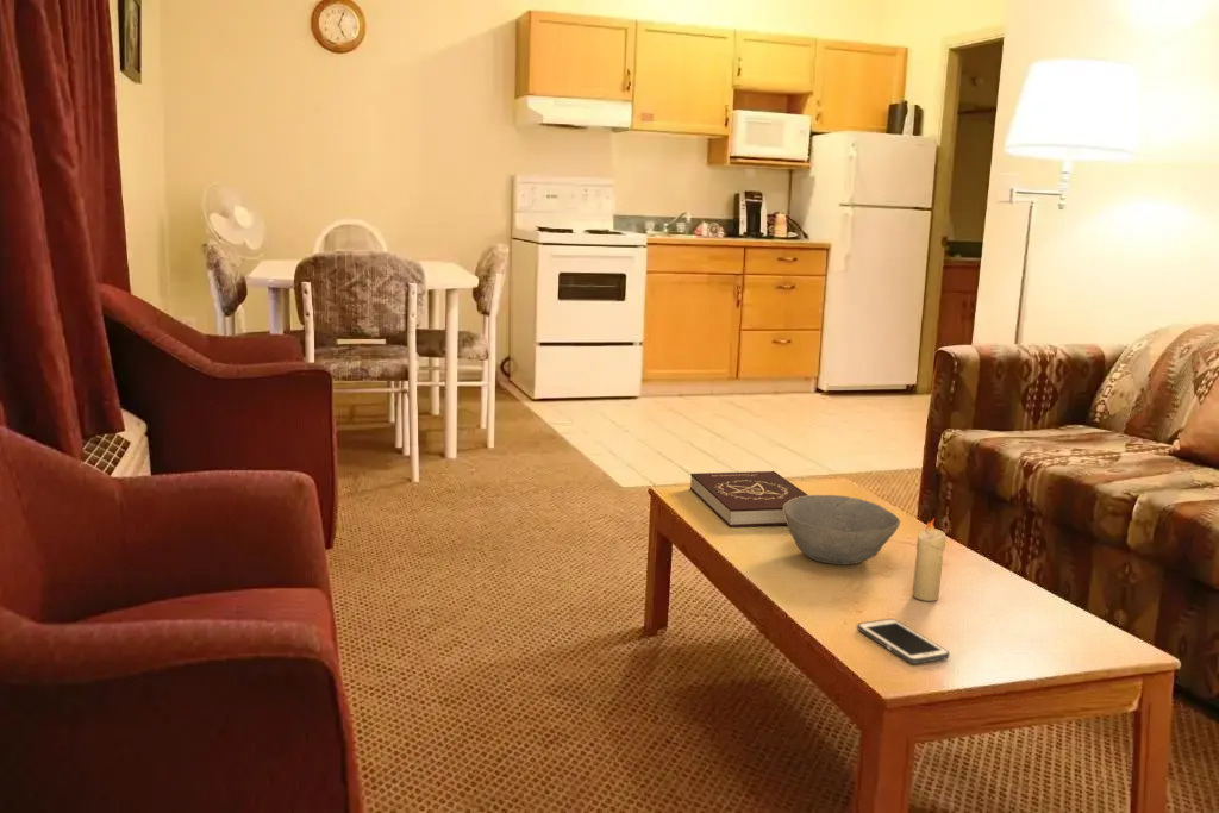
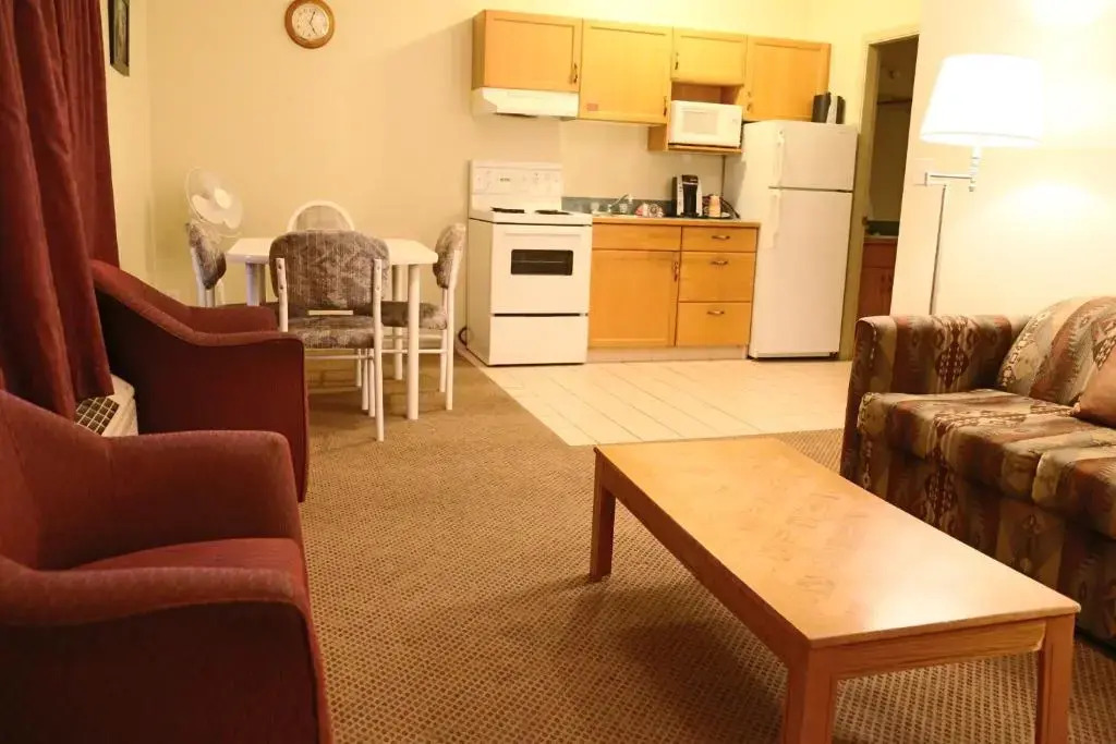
- candle (930, 557)
- cell phone (901, 640)
- book (755, 496)
- bowl (838, 533)
